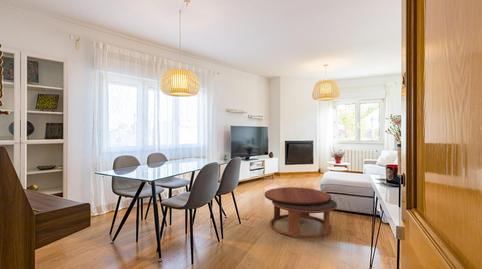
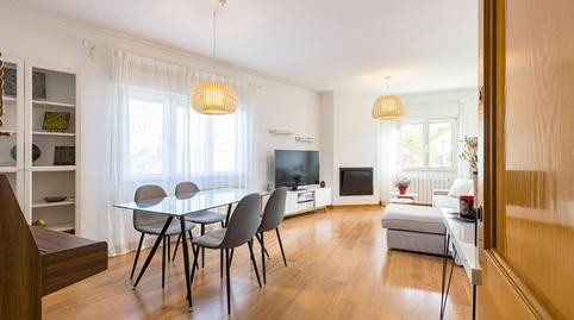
- coffee table (299, 210)
